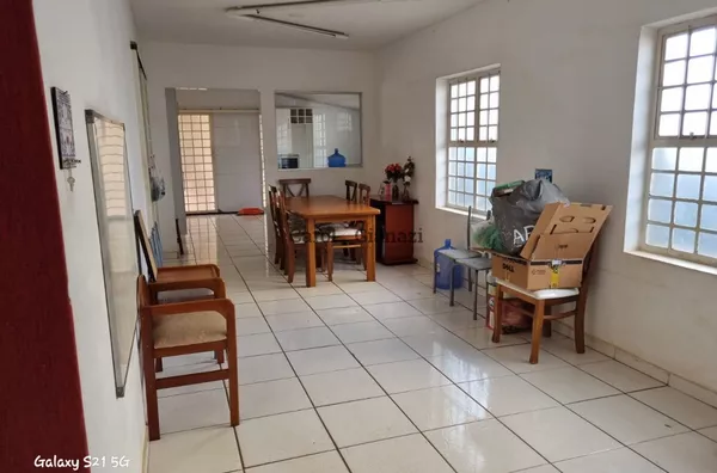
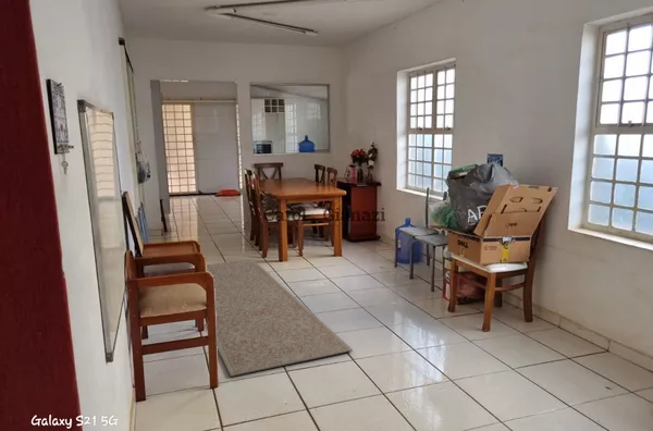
+ rug (245, 298)
